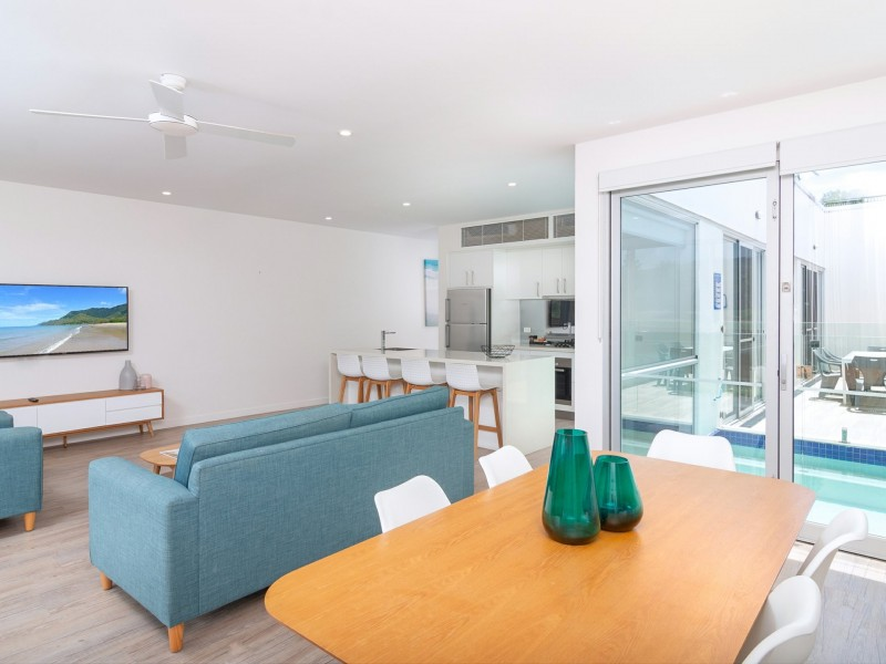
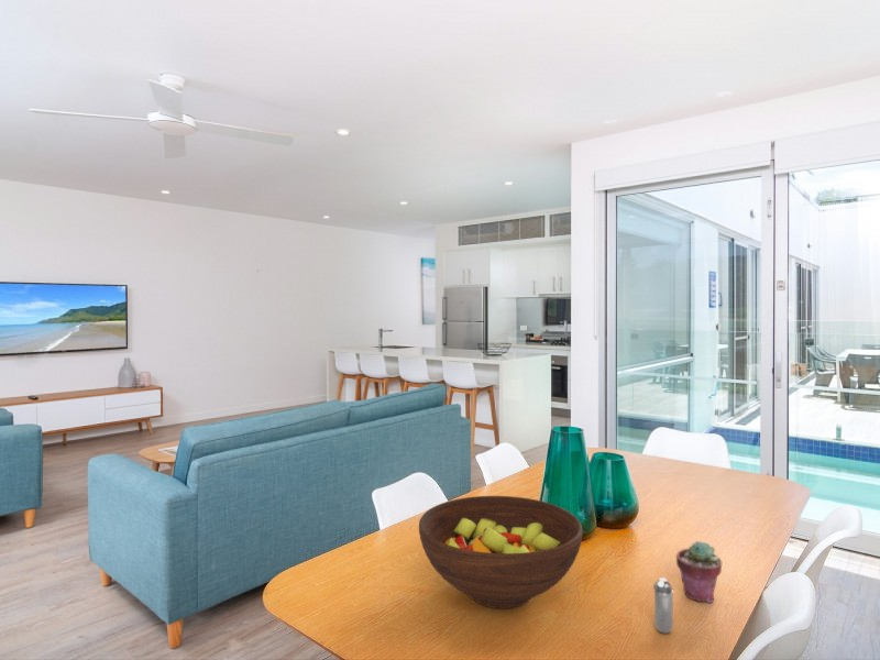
+ fruit bowl (499, 558)
+ potted succulent (698, 568)
+ shaker (663, 604)
